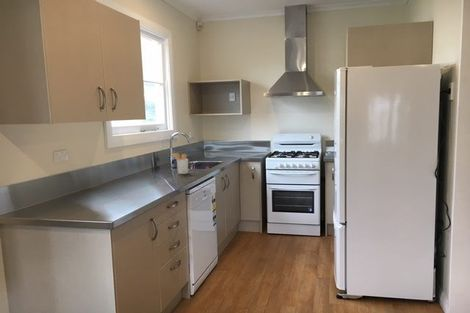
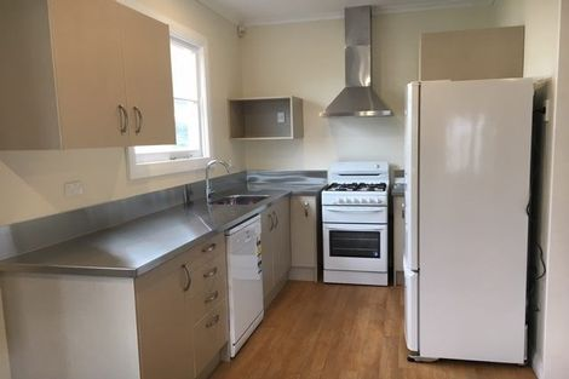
- utensil holder (180, 162)
